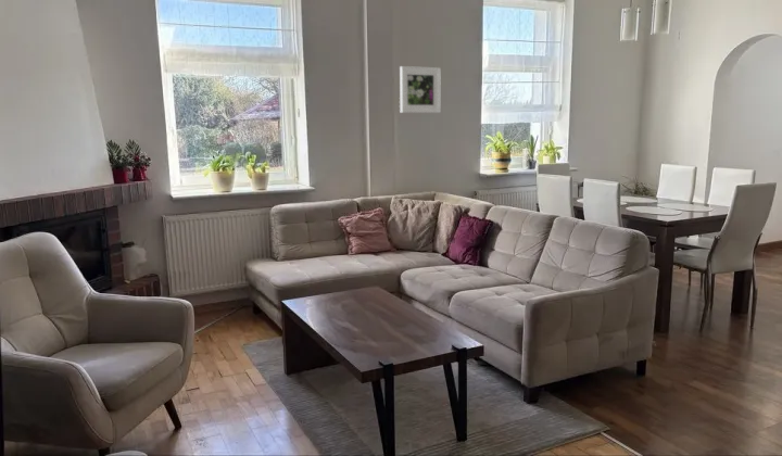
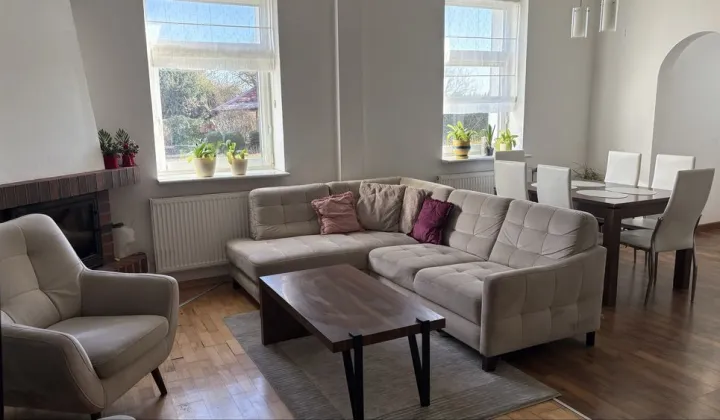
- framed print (420, 89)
